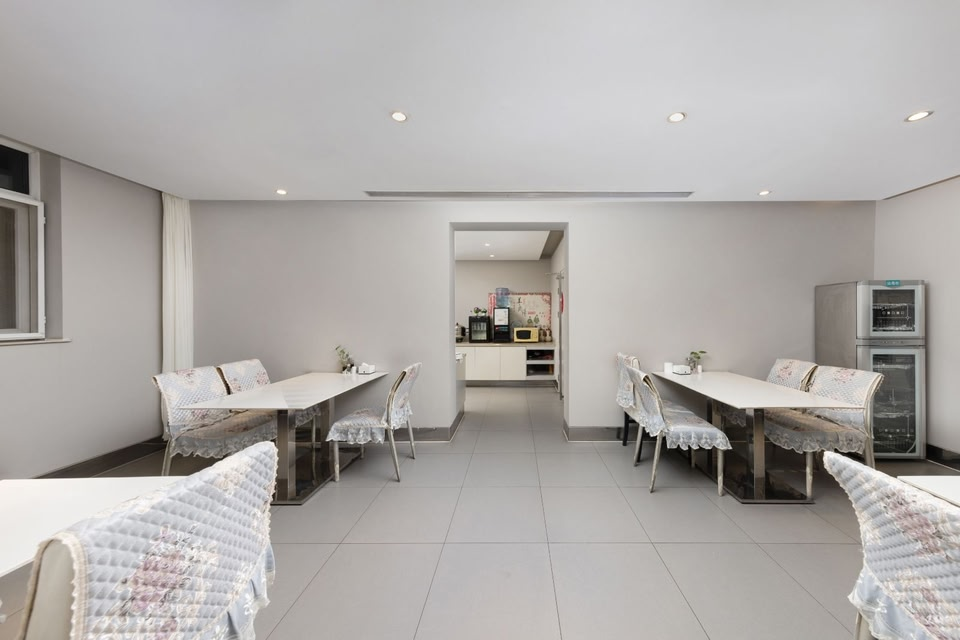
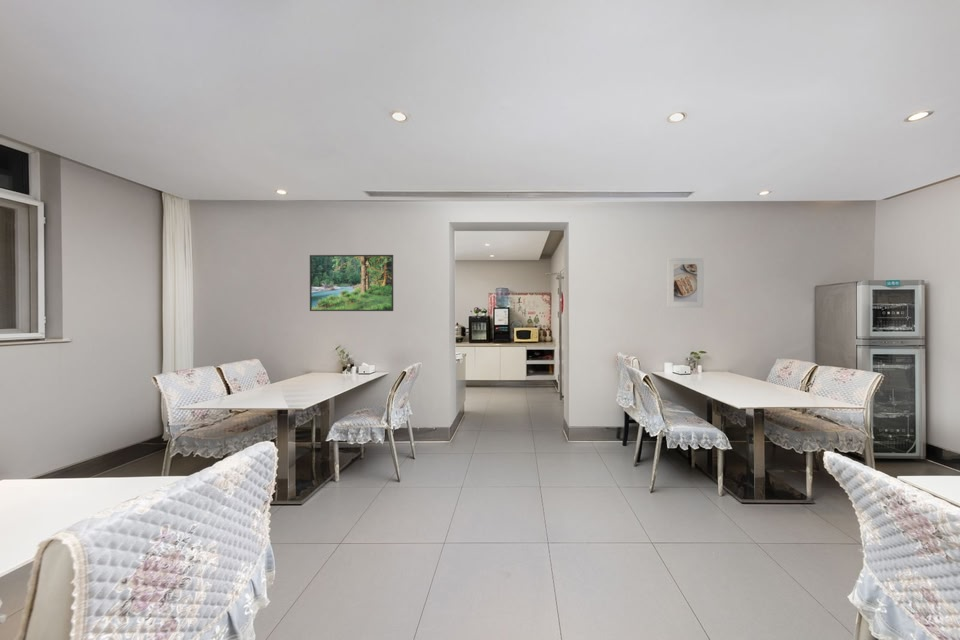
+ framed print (685, 283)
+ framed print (351, 283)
